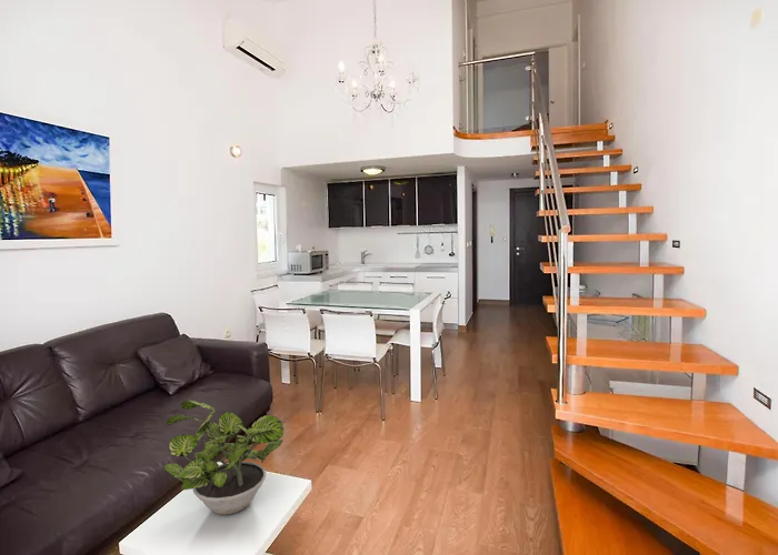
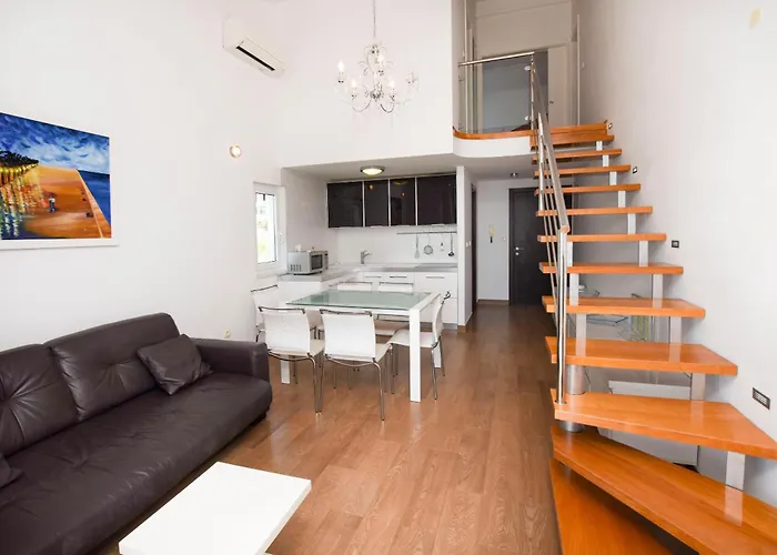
- potted plant (225, 452)
